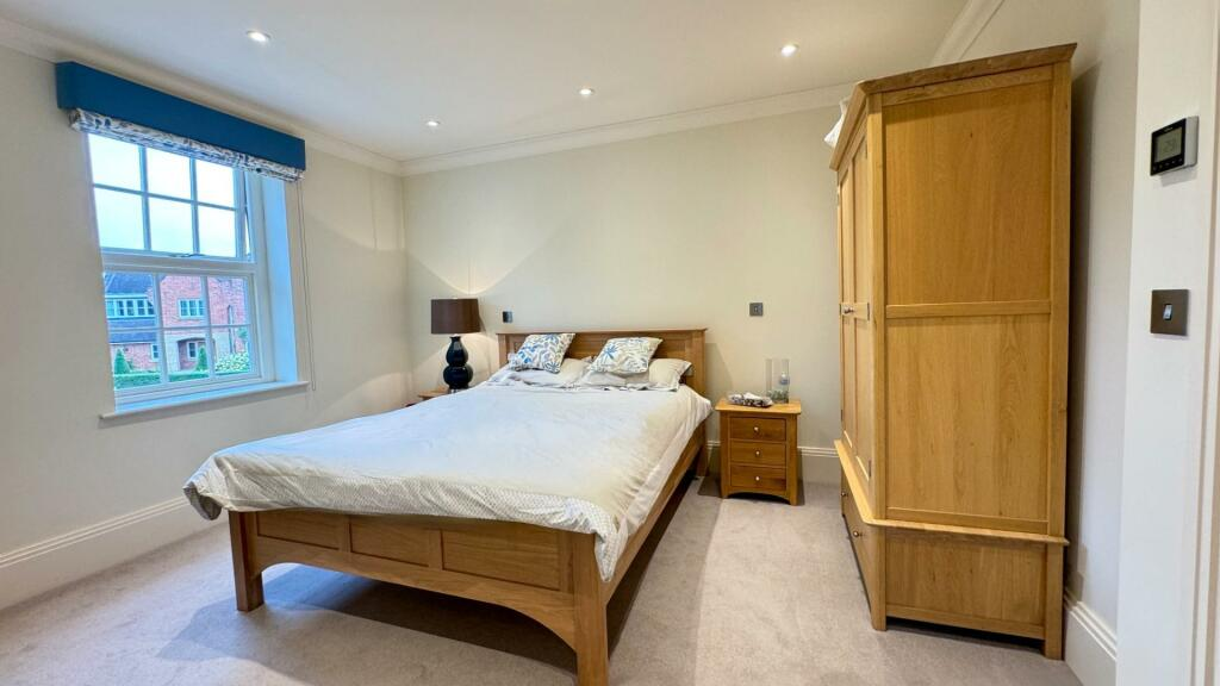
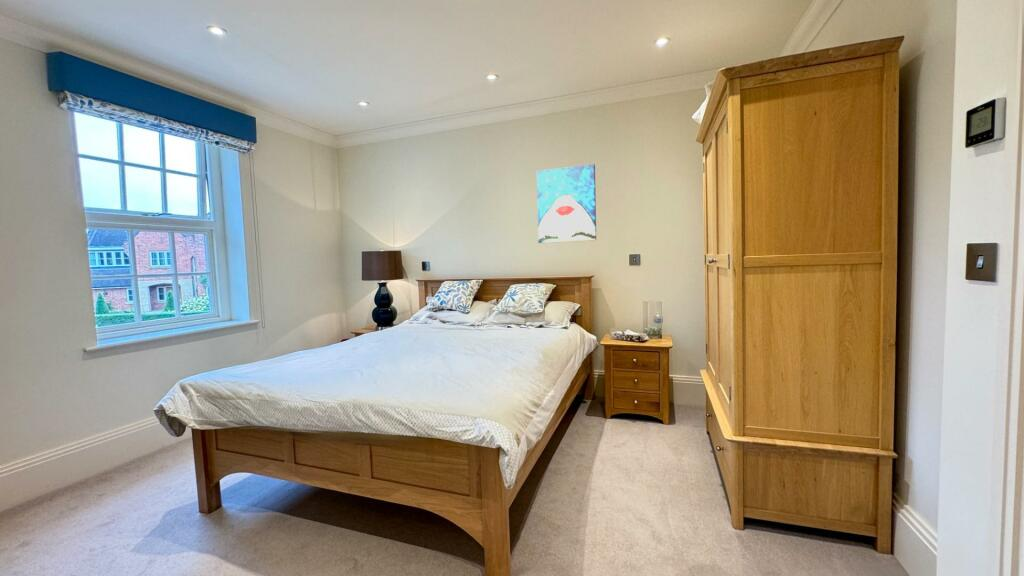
+ wall art (565, 204)
